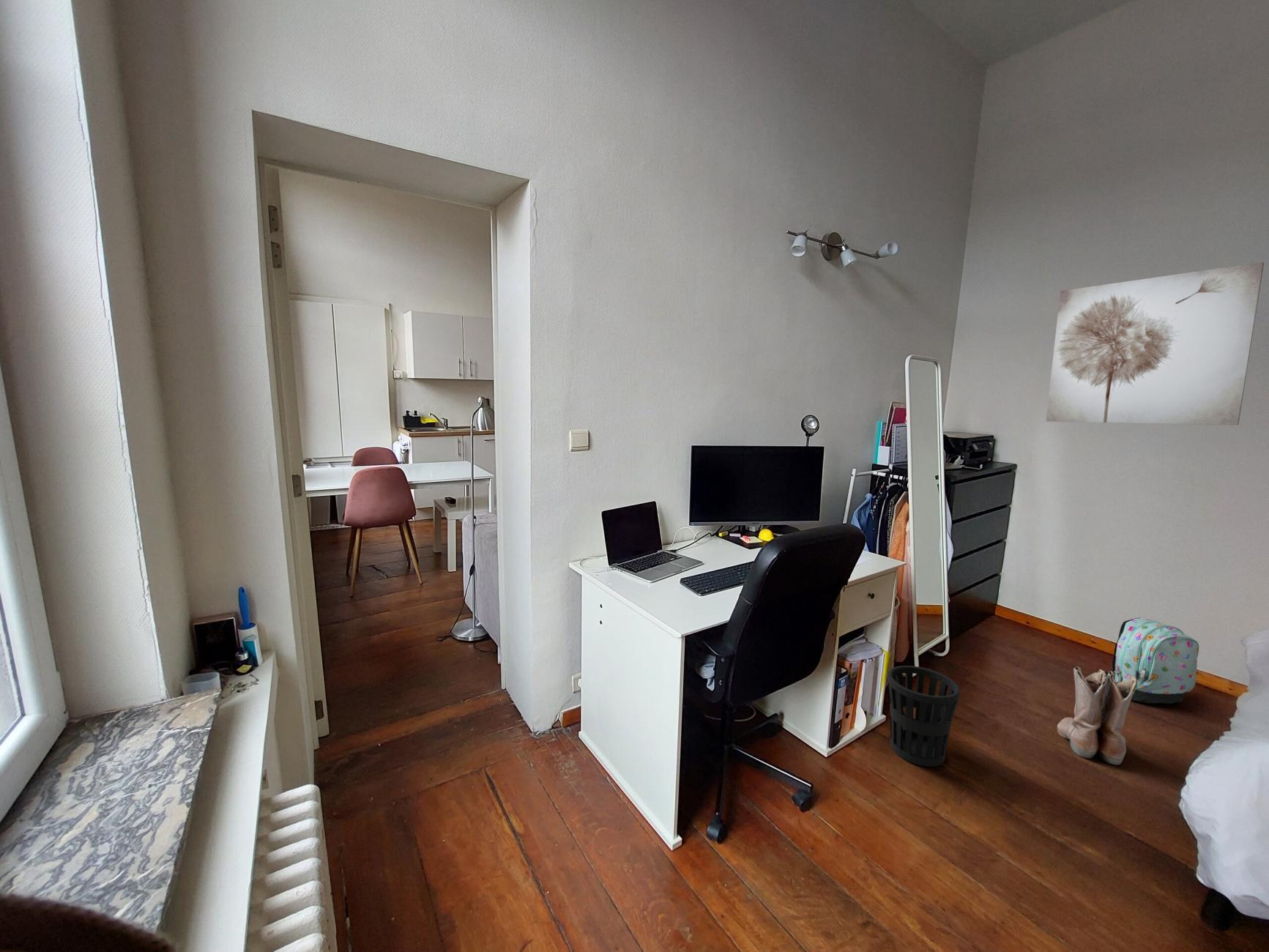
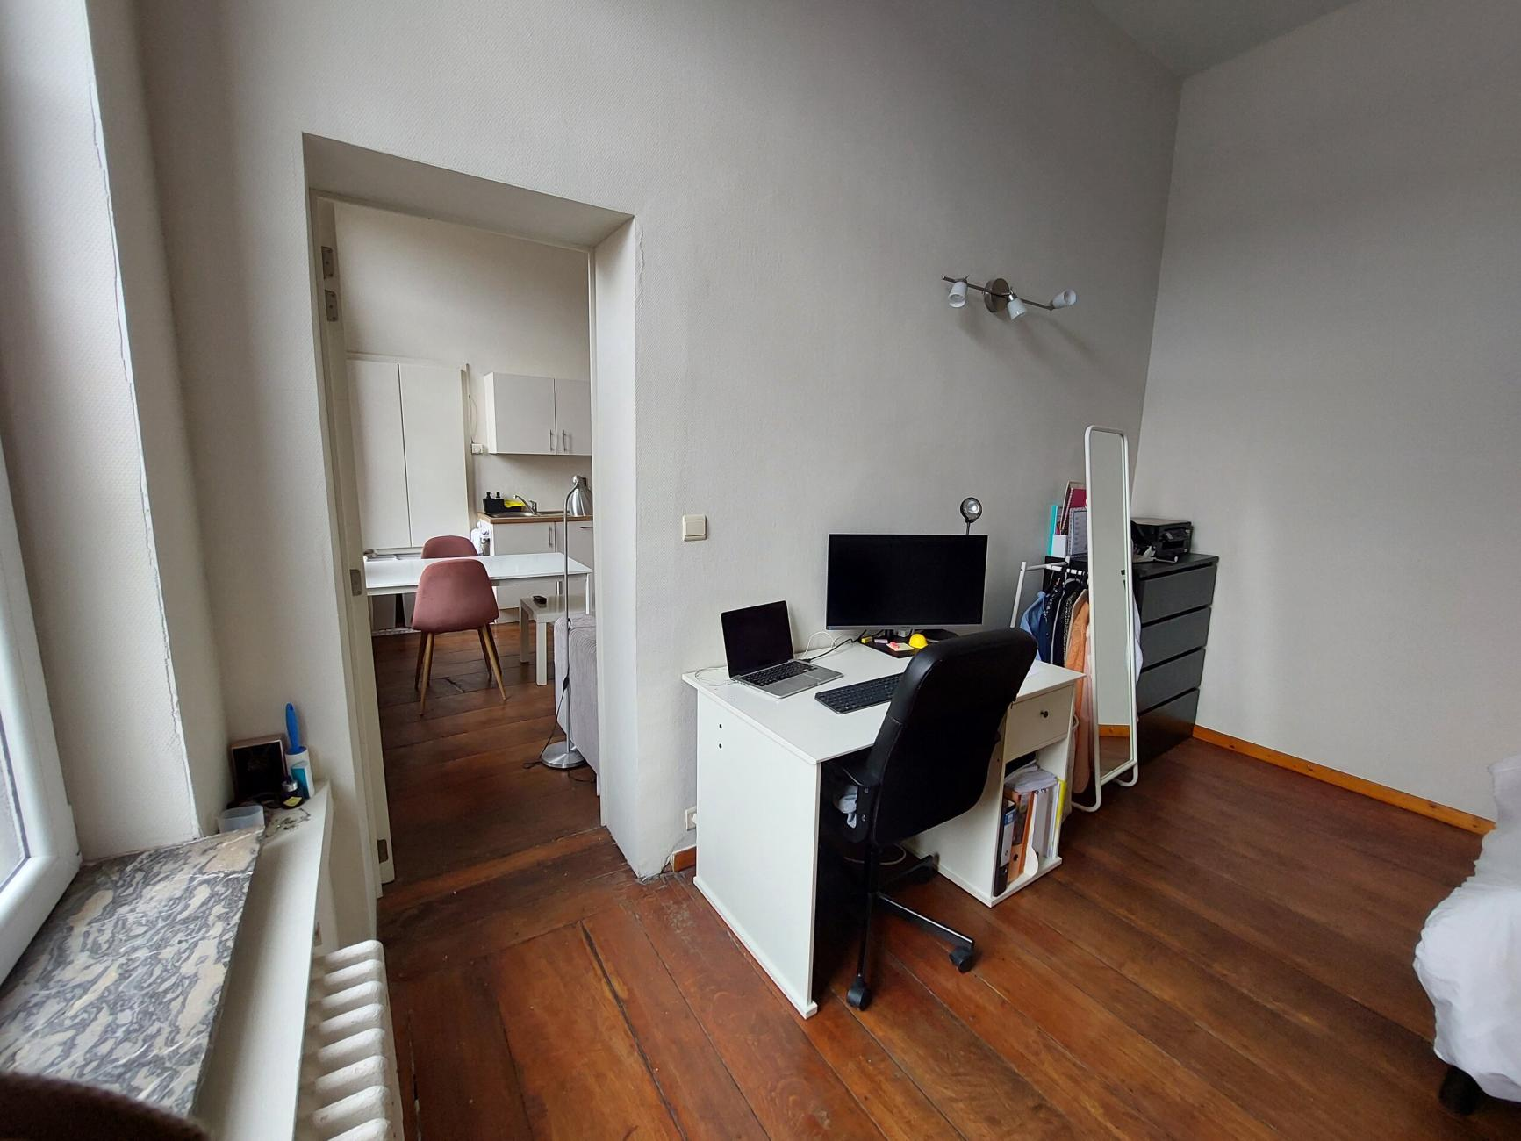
- wastebasket (920, 715)
- backpack (1153, 660)
- wall art (1141, 352)
- boots (1095, 704)
